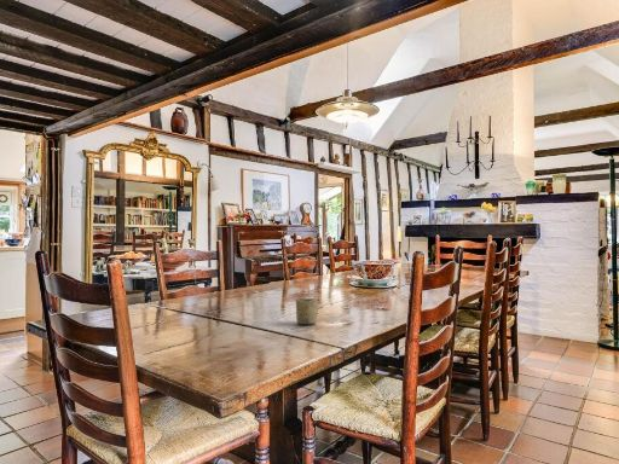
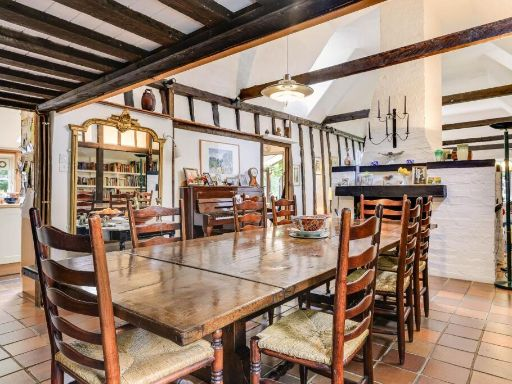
- cup (306, 311)
